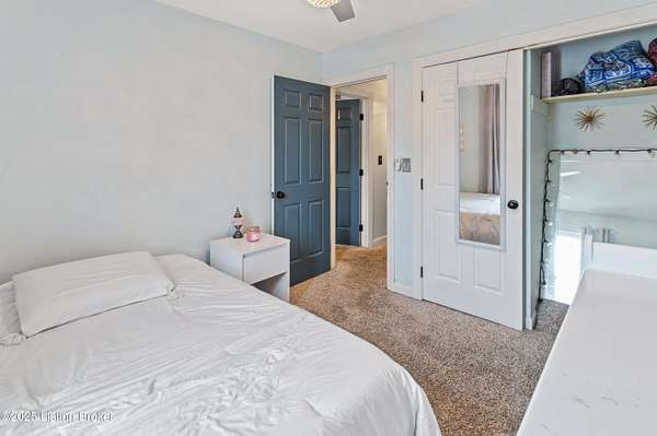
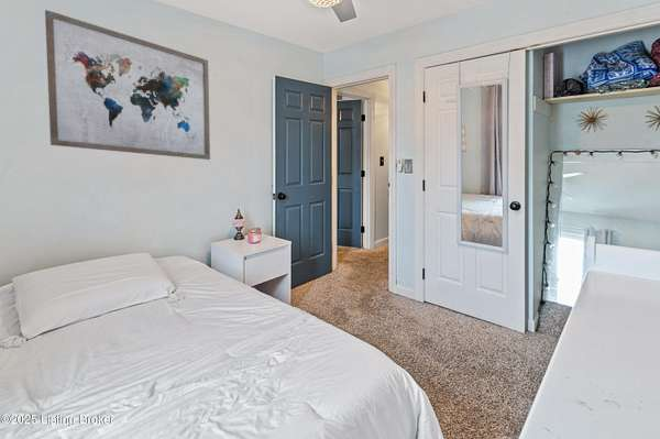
+ wall art (140, 96)
